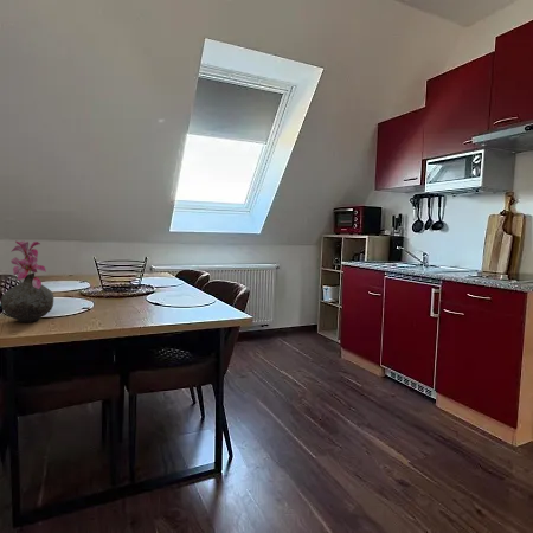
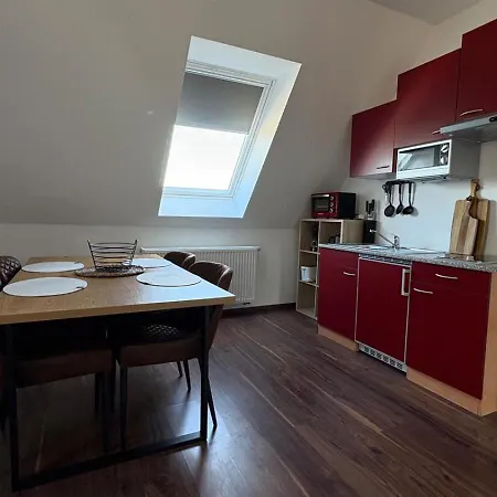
- vase (28, 281)
